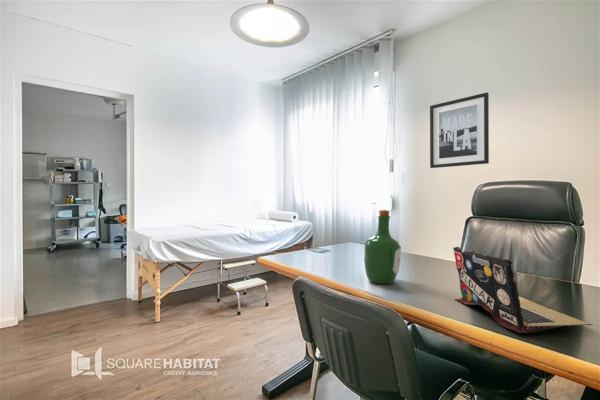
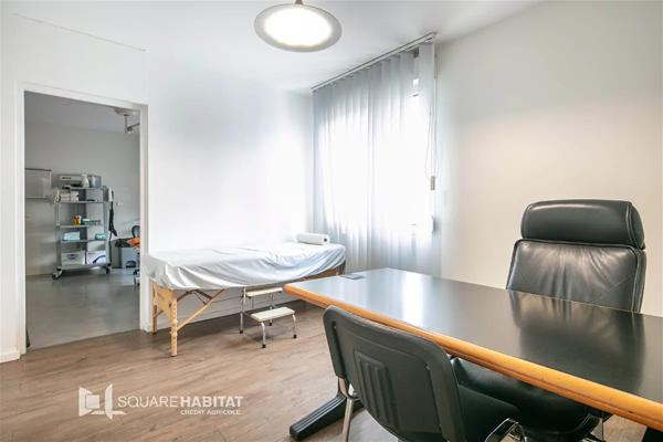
- wall art (457, 132)
- wine bottle (382, 245)
- laptop (515, 282)
